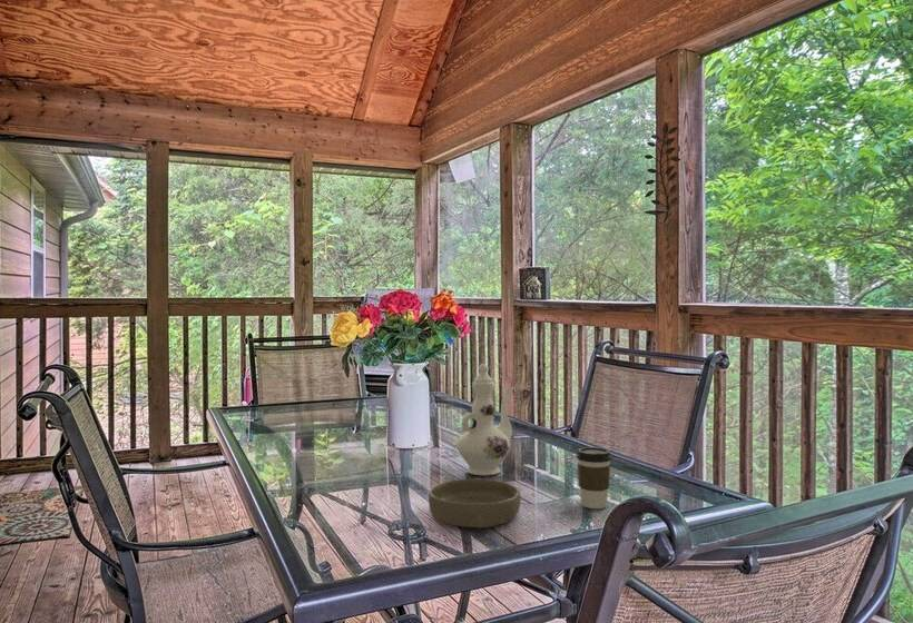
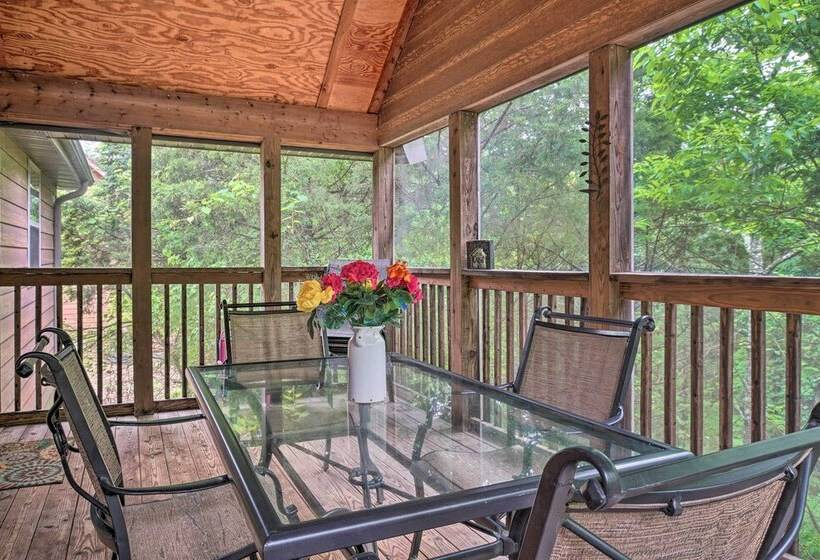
- coffee cup (593, 477)
- chinaware (489, 416)
- bowl (474, 501)
